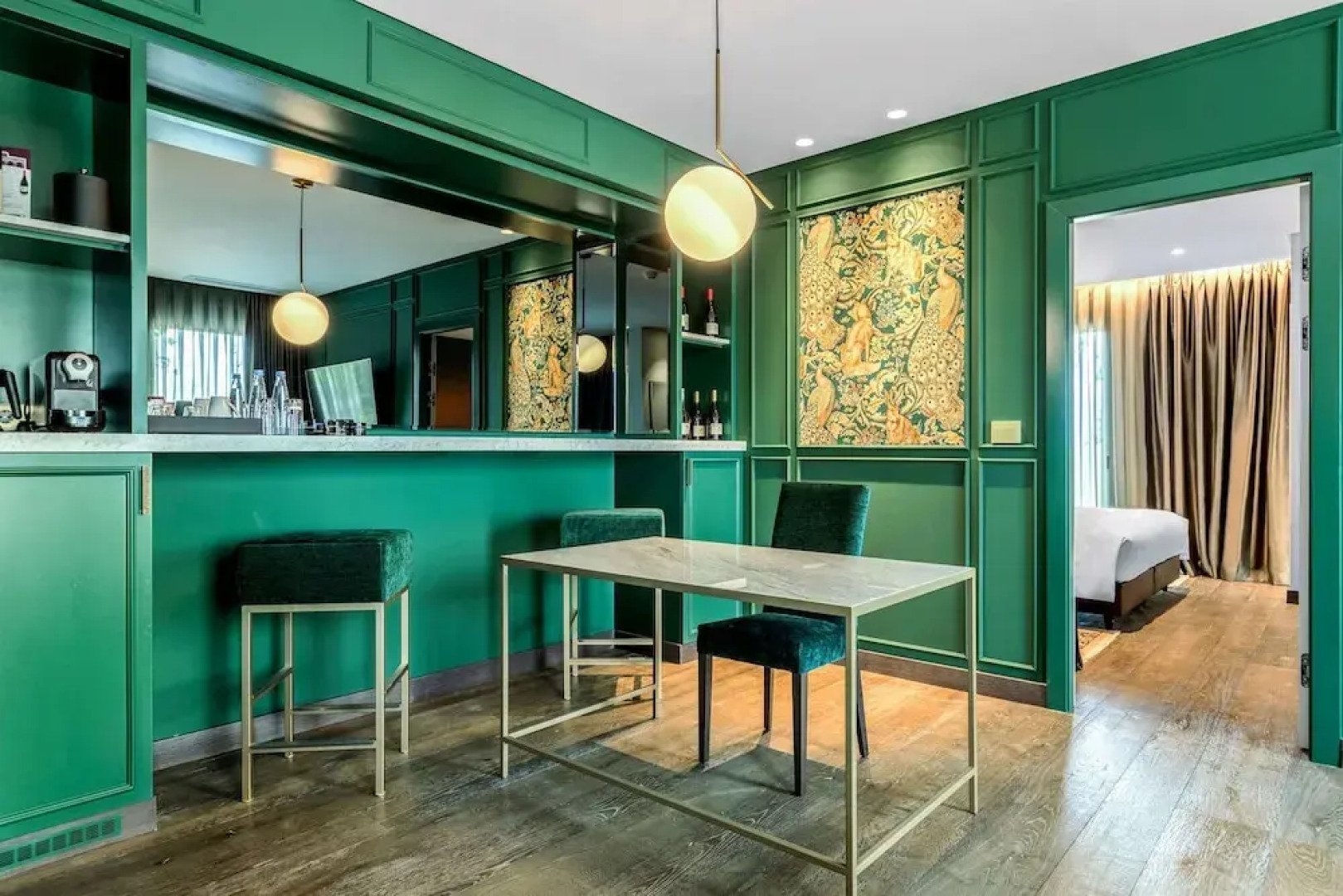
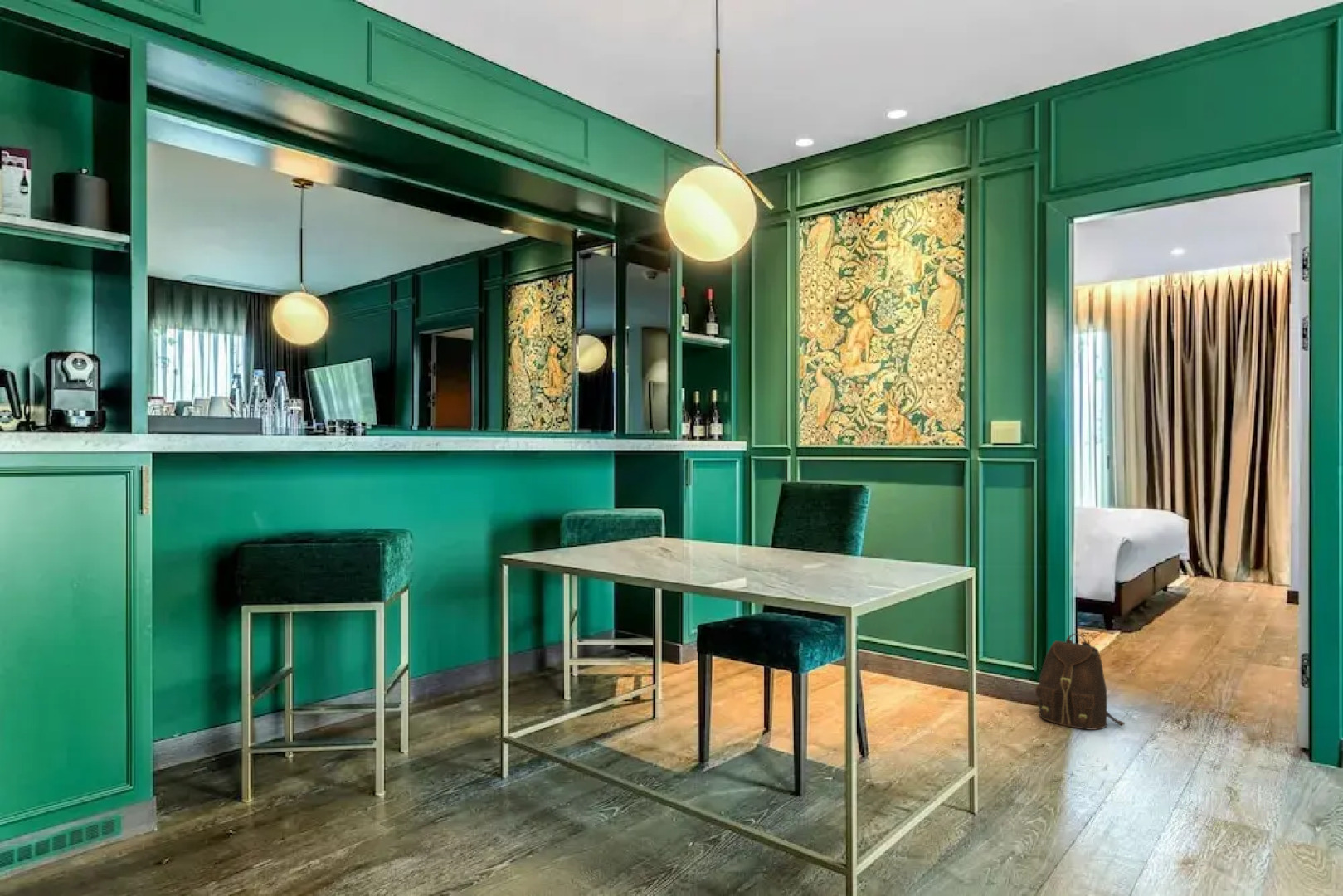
+ backpack (1073, 678)
